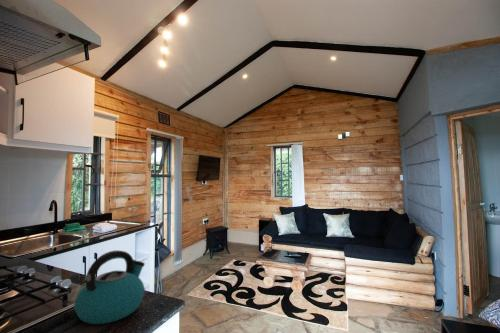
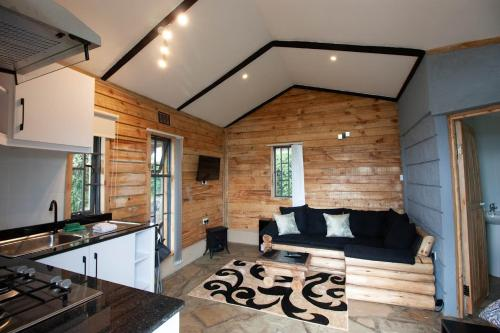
- kettle (115, 279)
